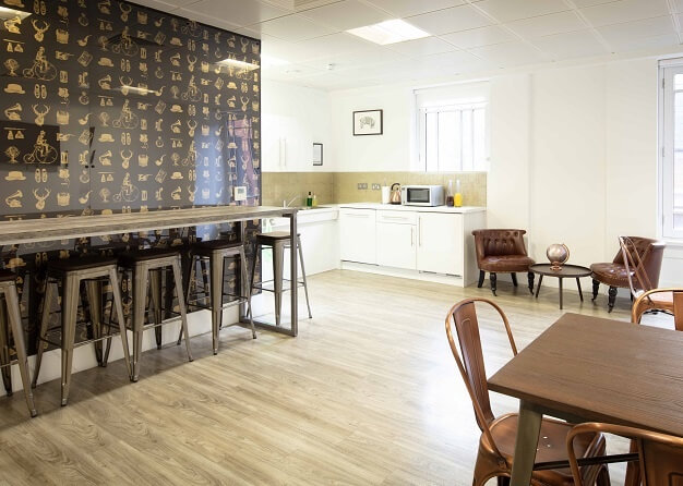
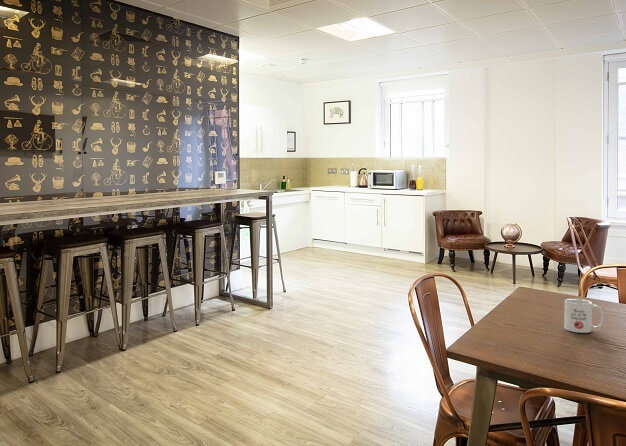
+ mug (583, 315)
